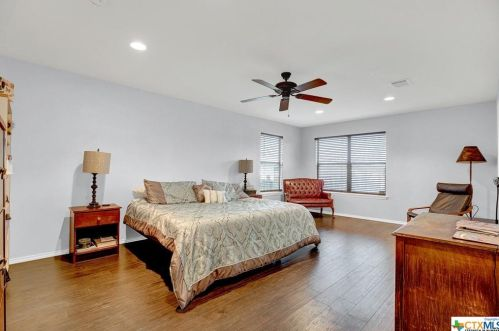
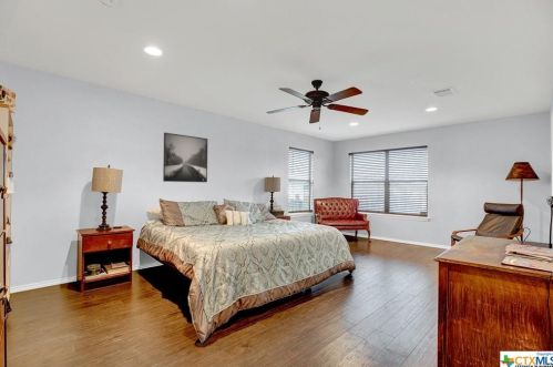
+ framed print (186, 159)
